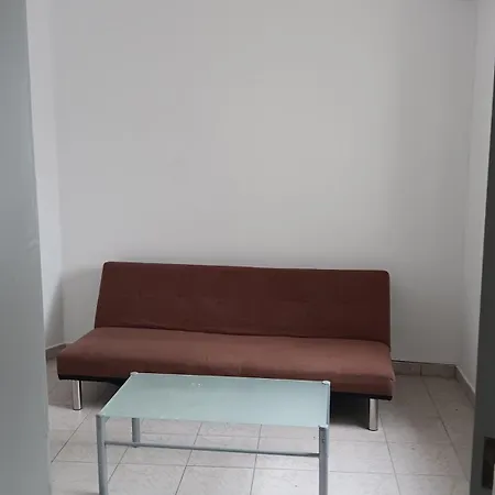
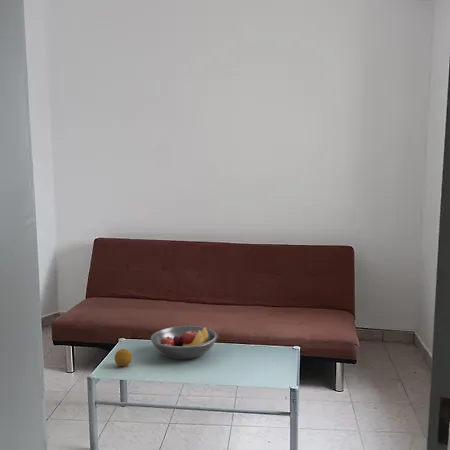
+ fruit (123, 357)
+ fruit bowl (184, 342)
